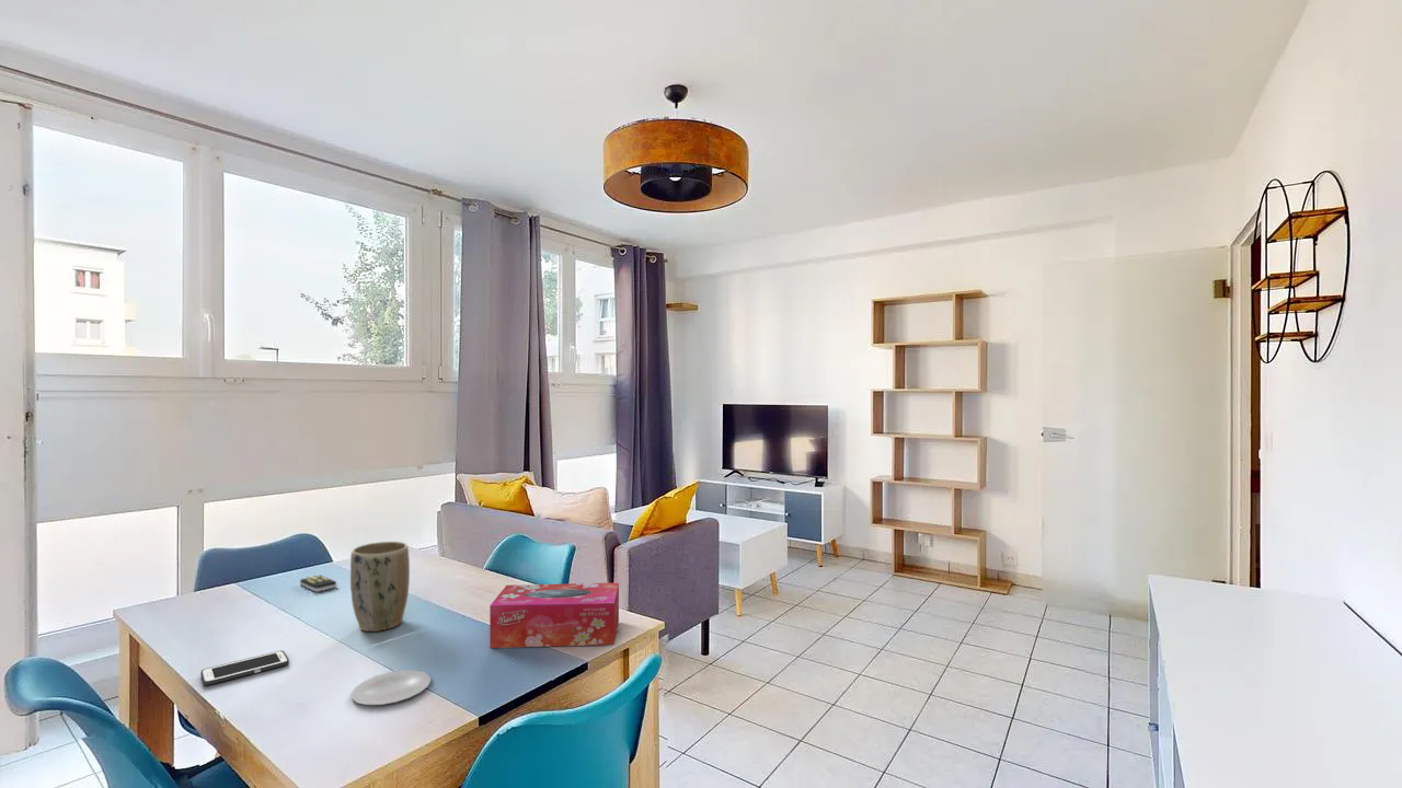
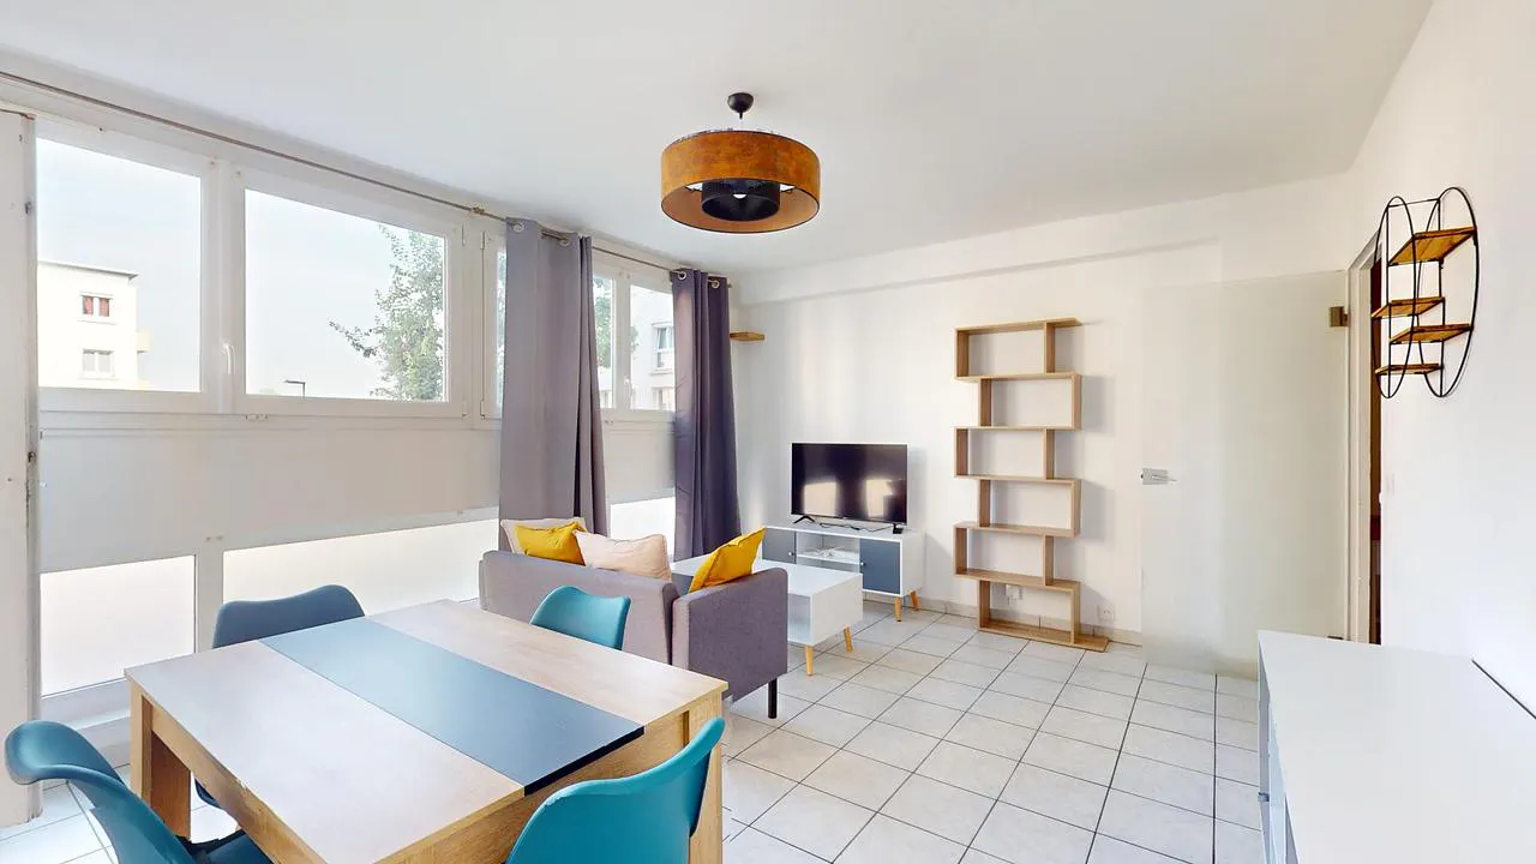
- remote control (318, 582)
- plant pot (380, 586)
- plate (388, 672)
- tissue box (558, 613)
- cell phone (245, 667)
